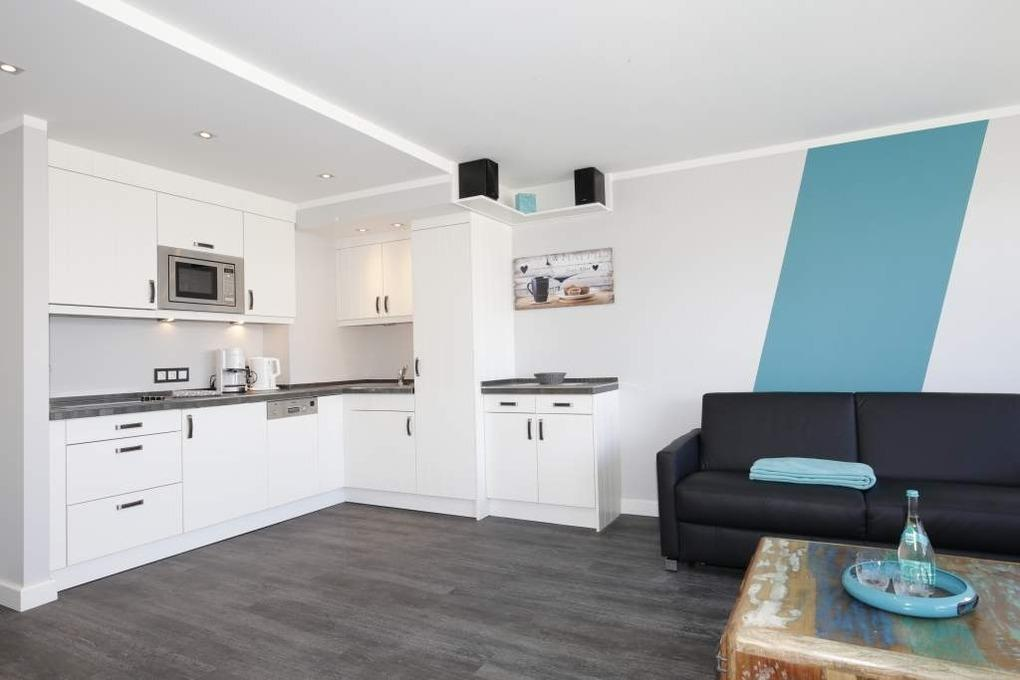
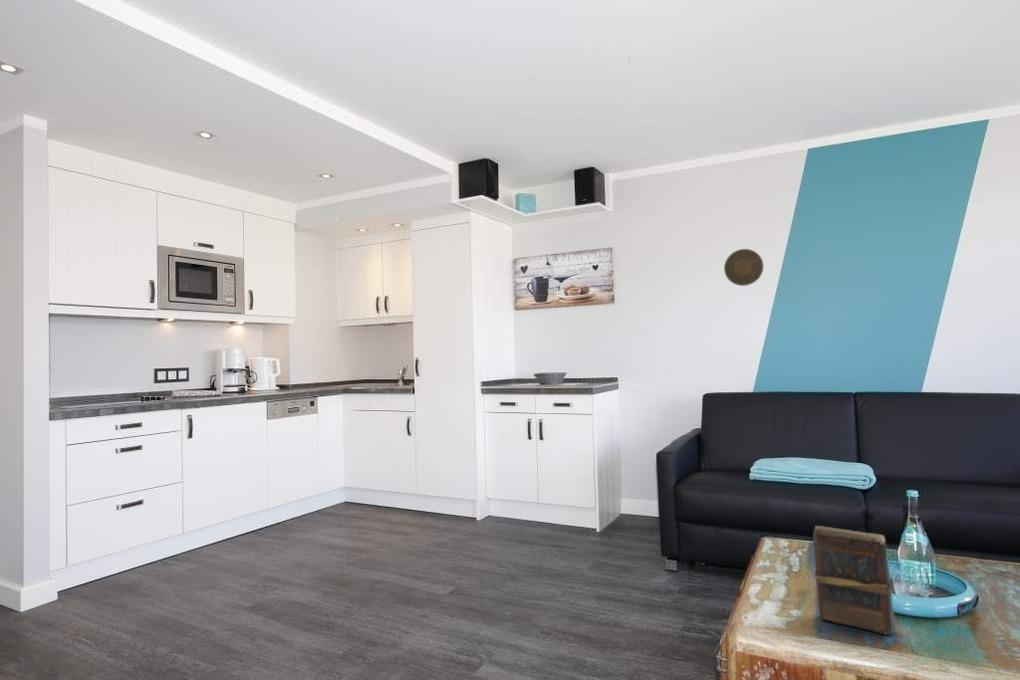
+ book (852, 578)
+ decorative plate (743, 267)
